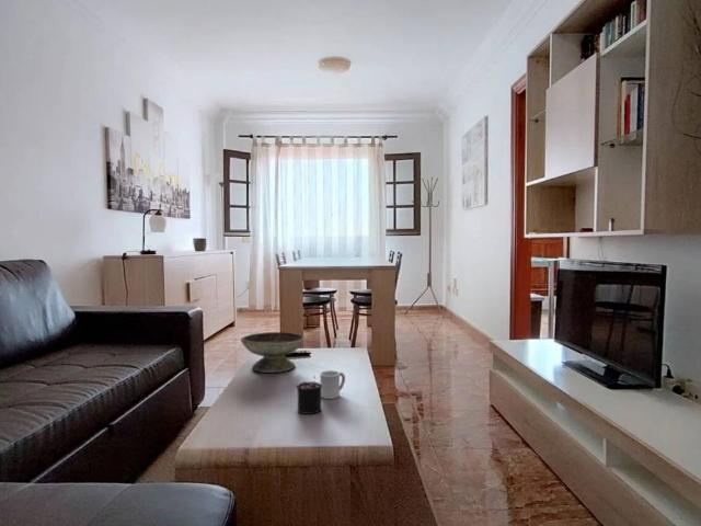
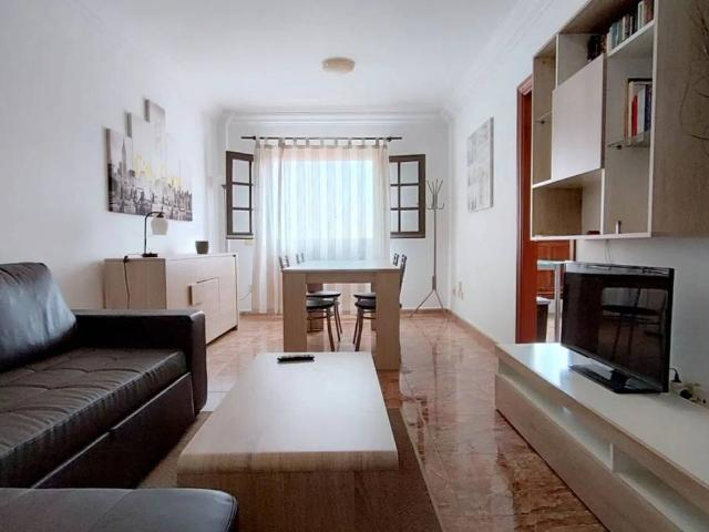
- decorative bowl (273, 351)
- candle (309, 391)
- cup (333, 384)
